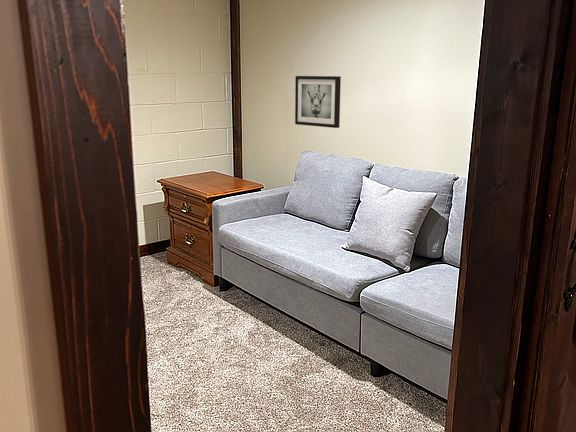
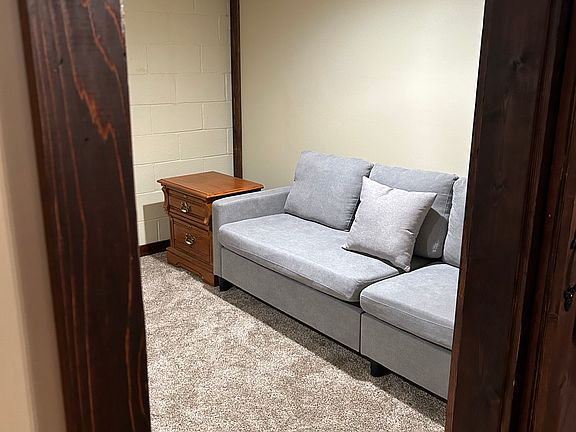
- wall art (317, 101)
